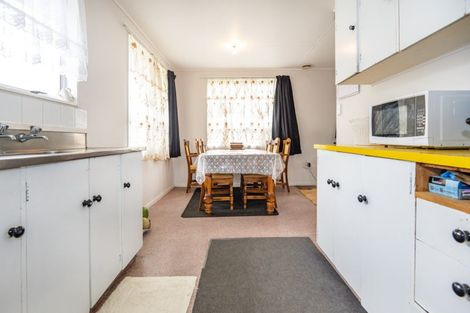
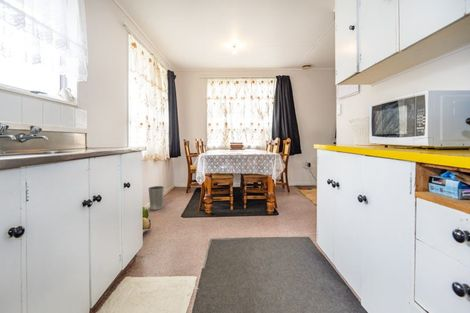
+ waste basket (156, 197)
